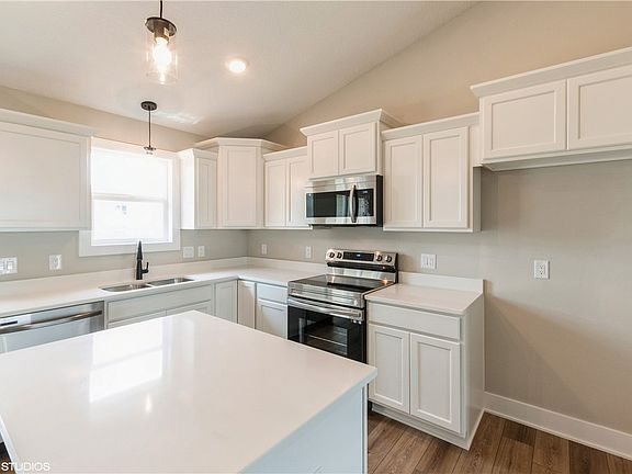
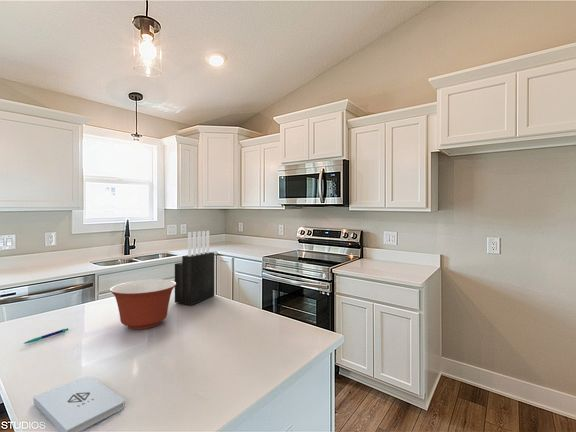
+ knife block (193, 265)
+ pen (46, 335)
+ mixing bowl (144, 304)
+ notepad (79, 401)
